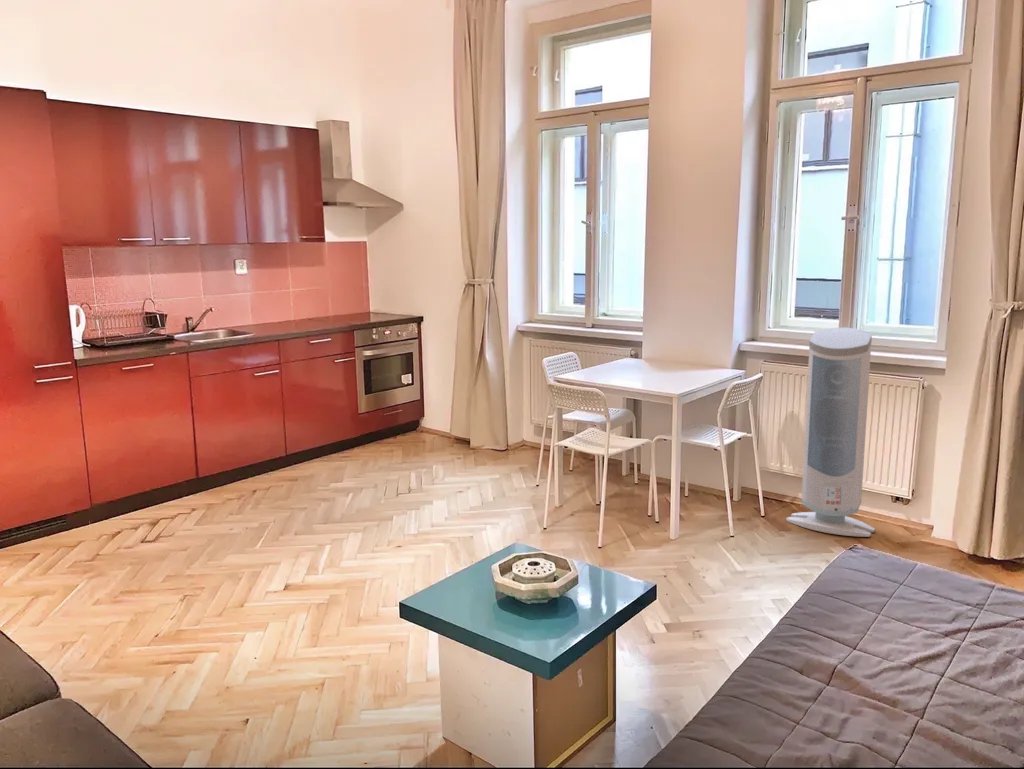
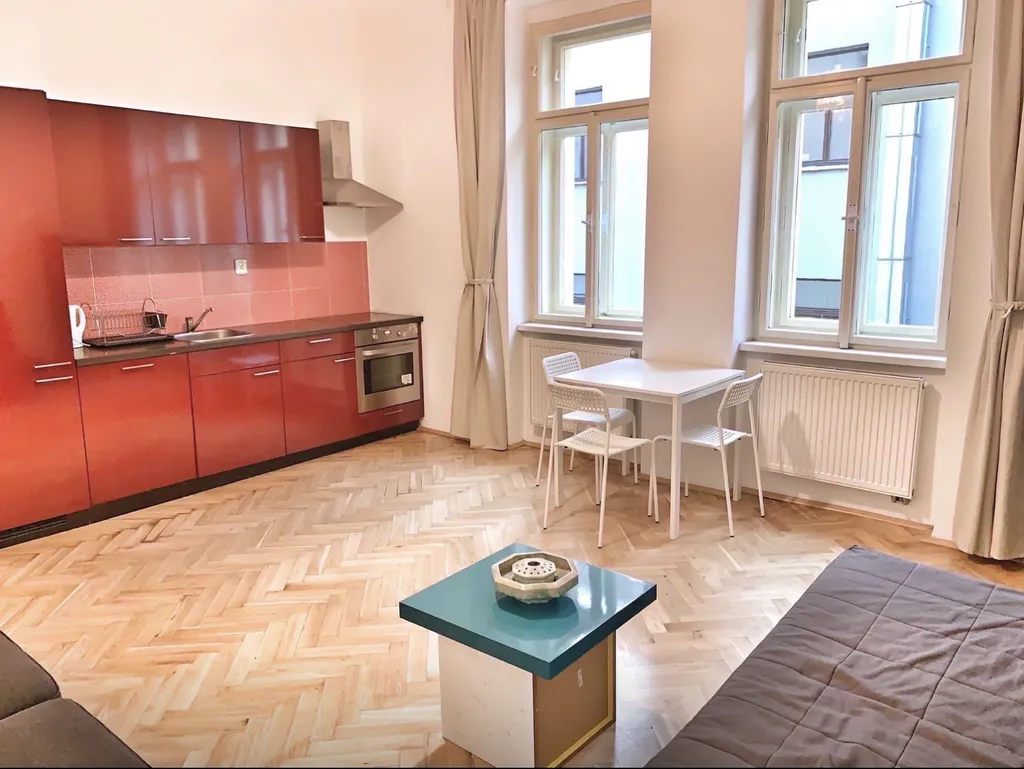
- air purifier (835, 428)
